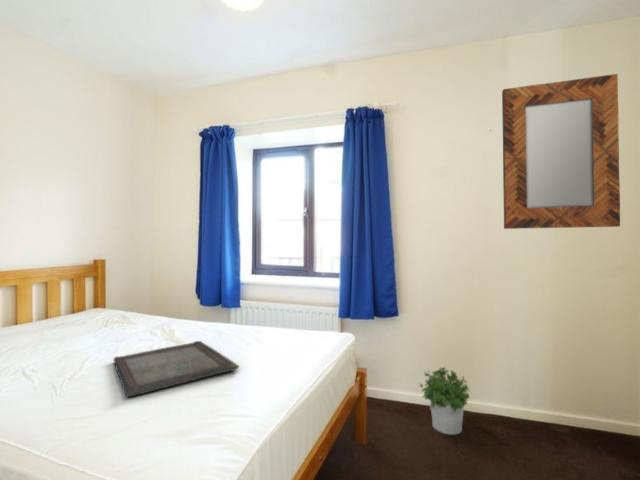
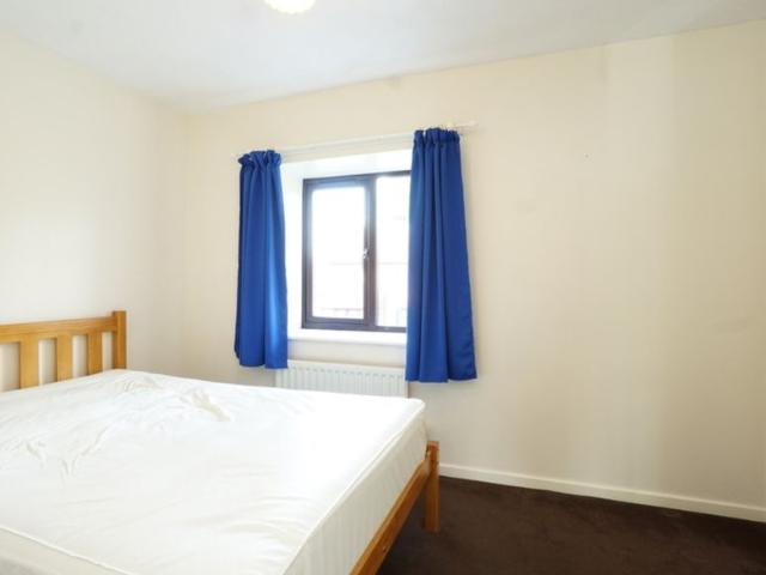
- serving tray (173, 362)
- potted plant (444, 399)
- home mirror (557, 155)
